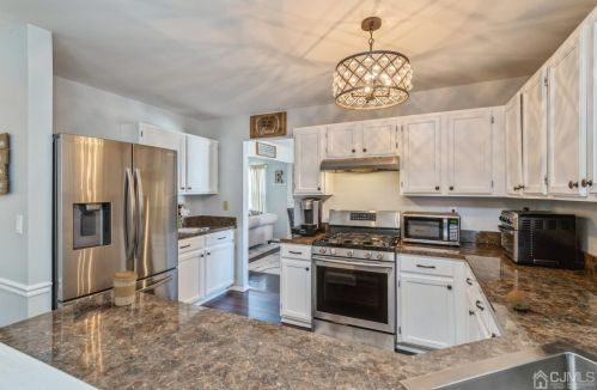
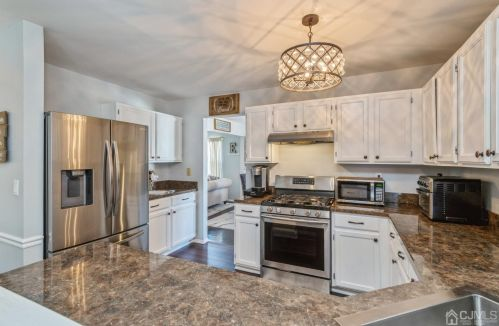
- fruit (518, 299)
- coffee cup (124, 287)
